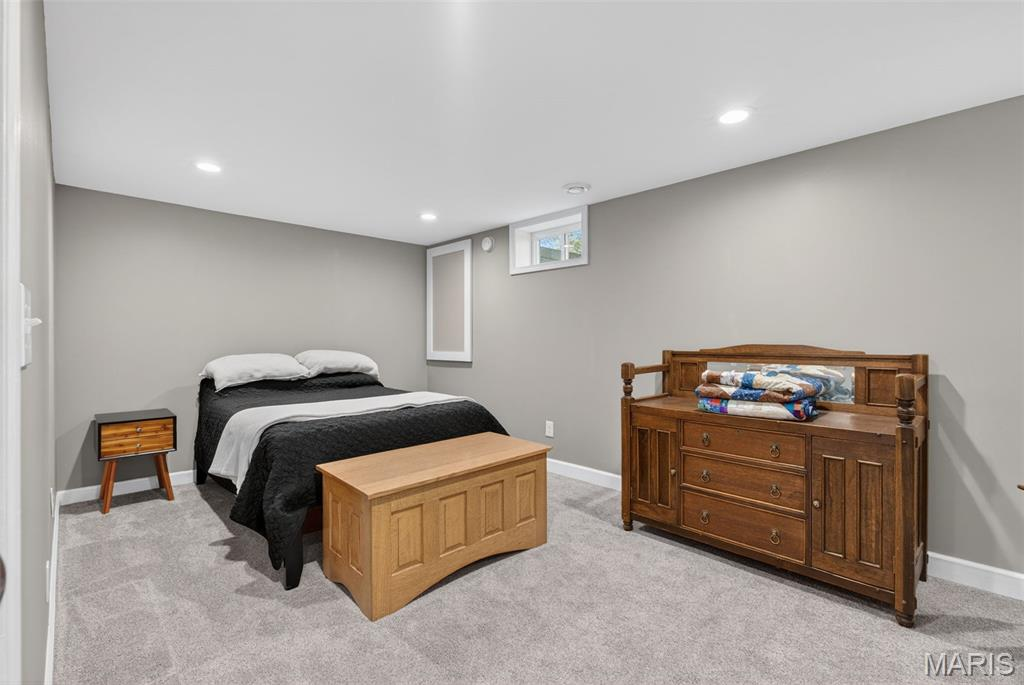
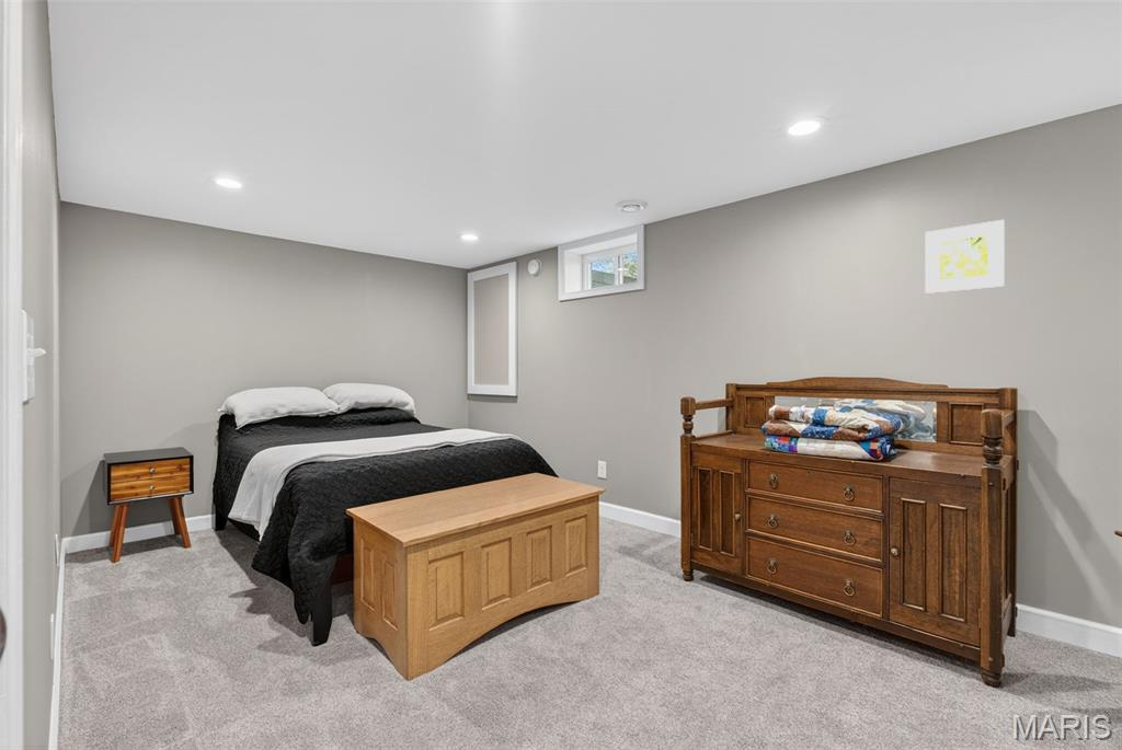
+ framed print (963, 257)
